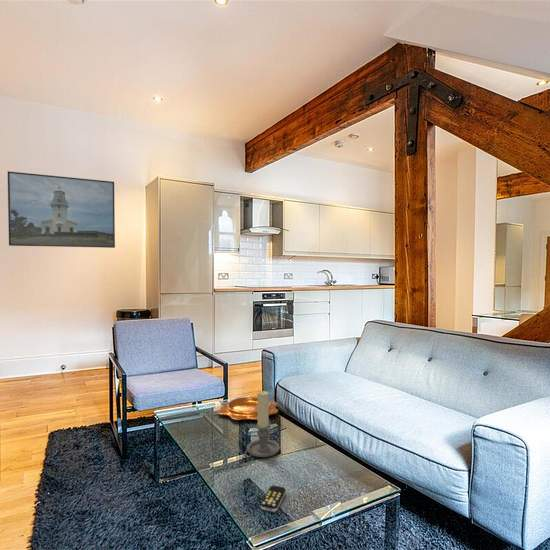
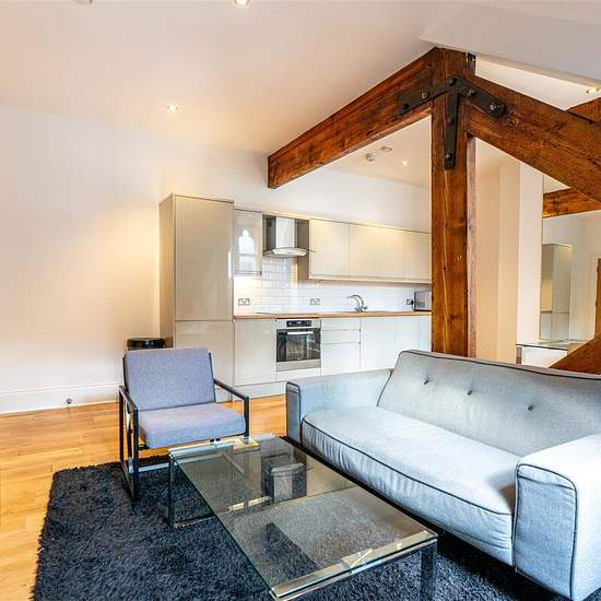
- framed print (64, 211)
- decorative bowl (248, 407)
- candle holder (260, 422)
- remote control (273, 497)
